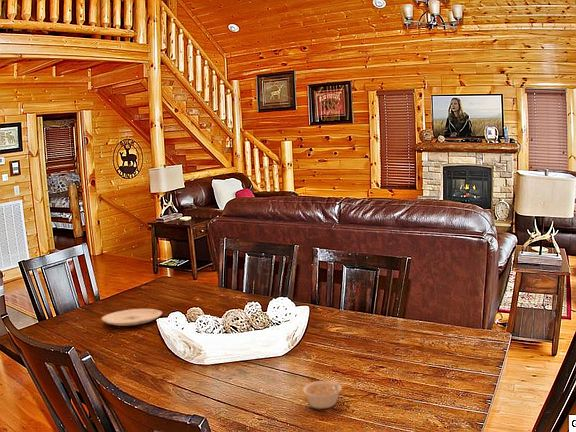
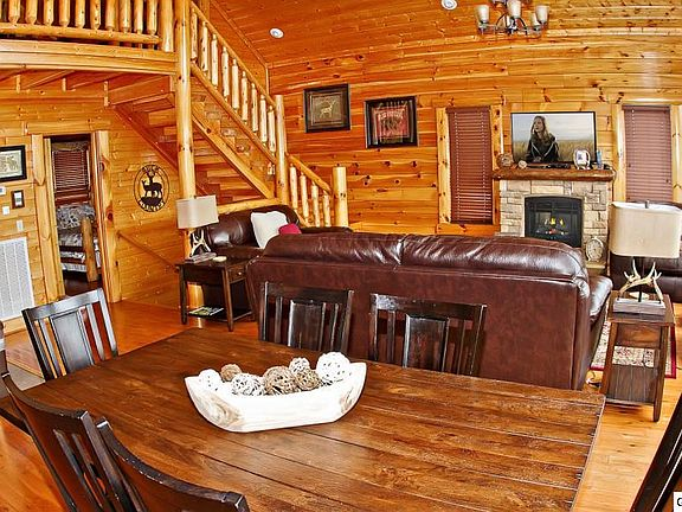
- plate (132, 317)
- legume (323, 393)
